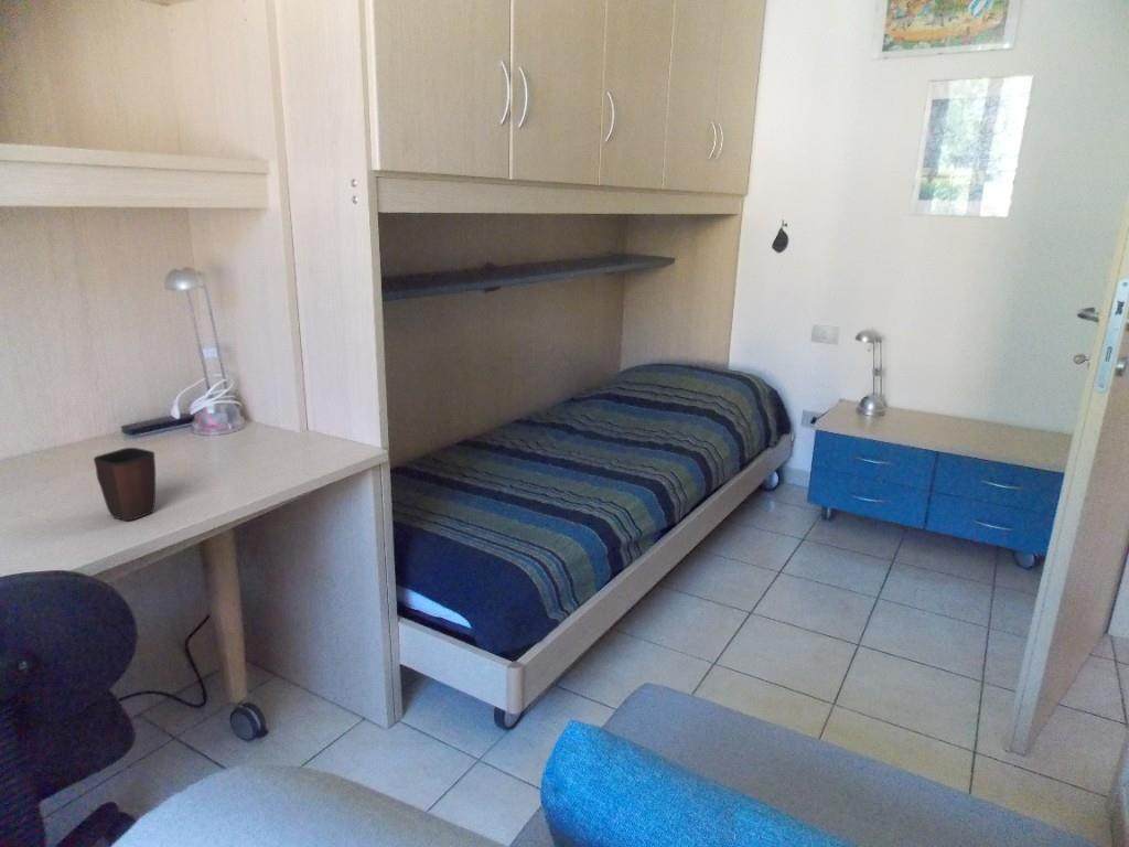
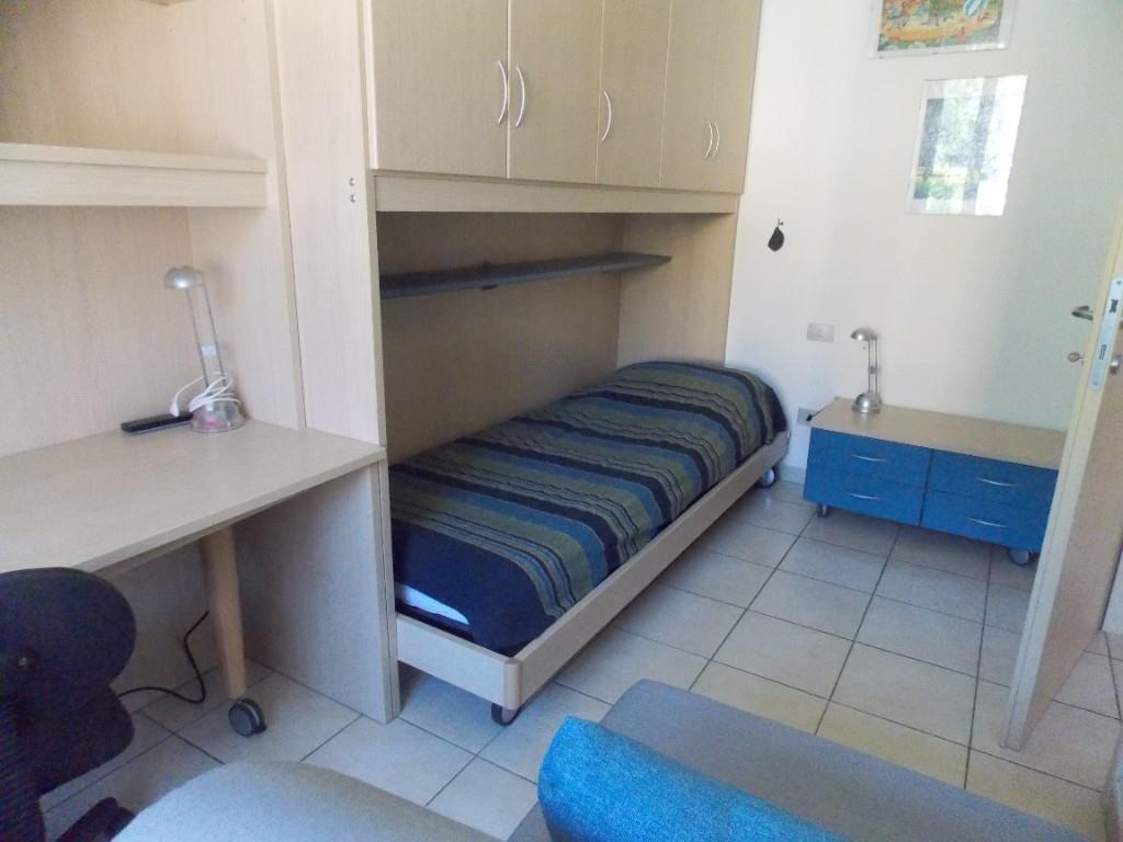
- mug (120, 484)
